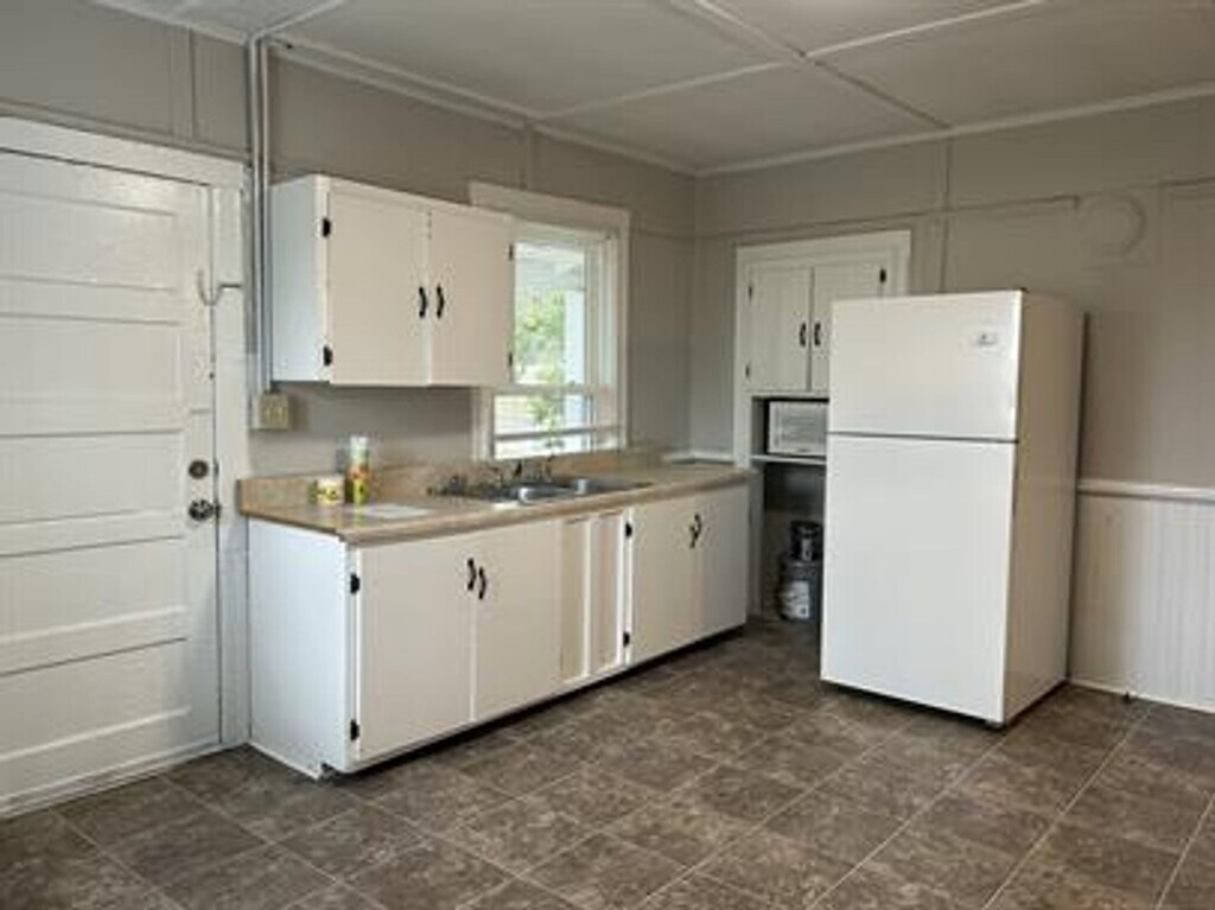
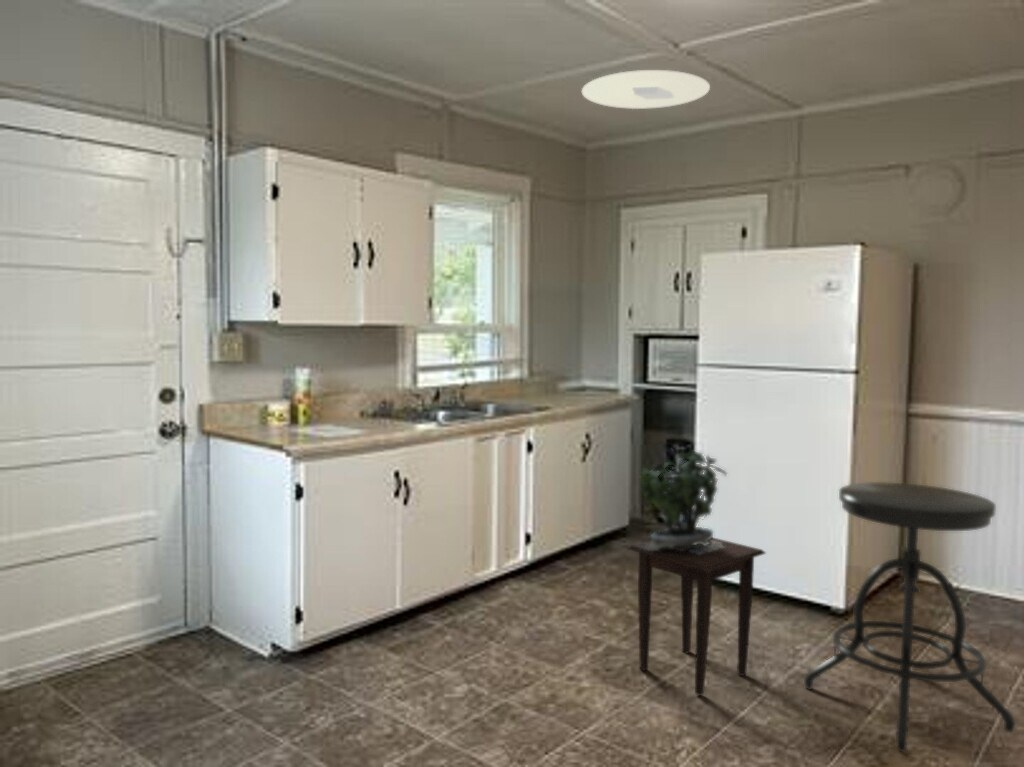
+ side table (696, 607)
+ ceiling light (645, 84)
+ potted plant (688, 499)
+ stool (908, 602)
